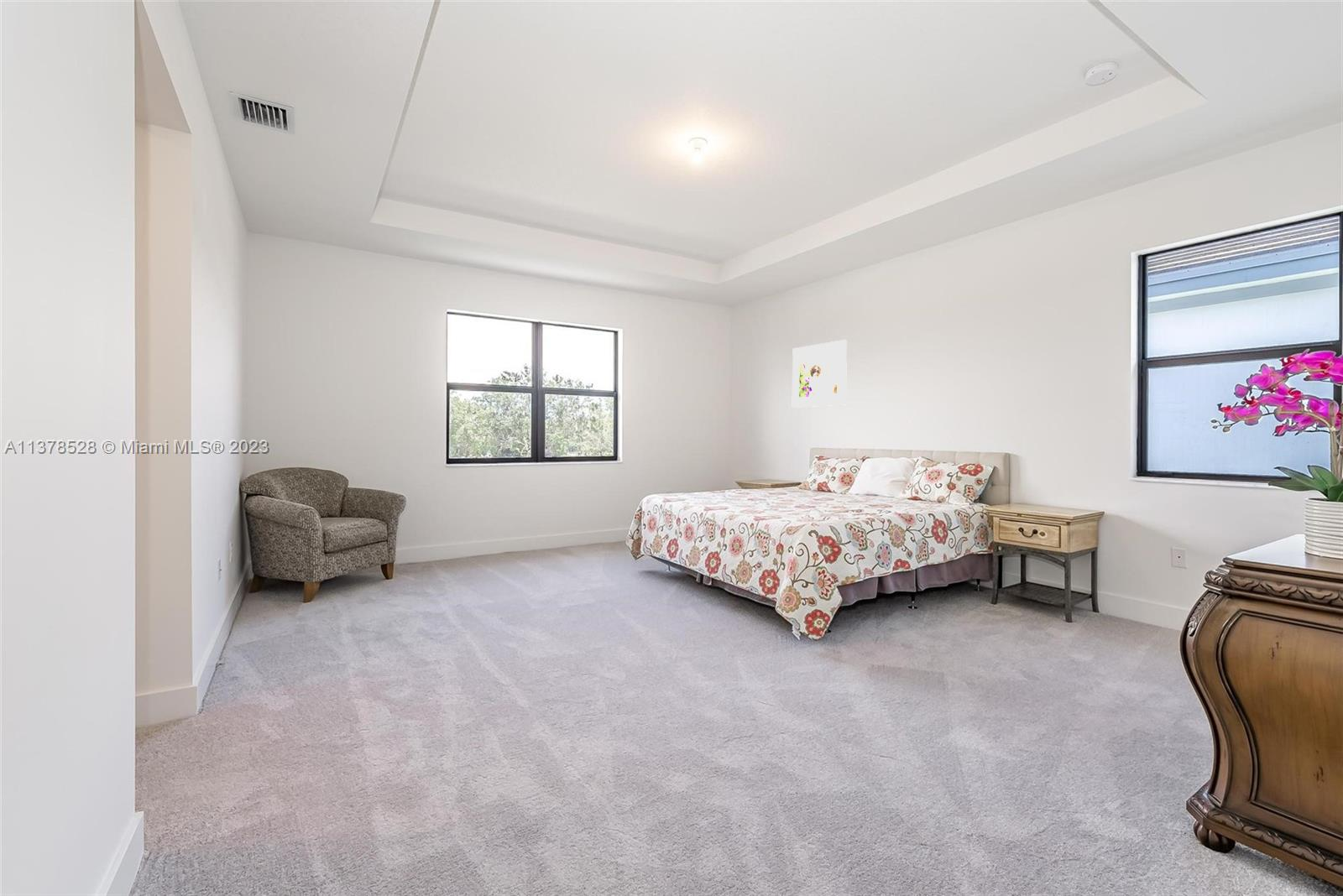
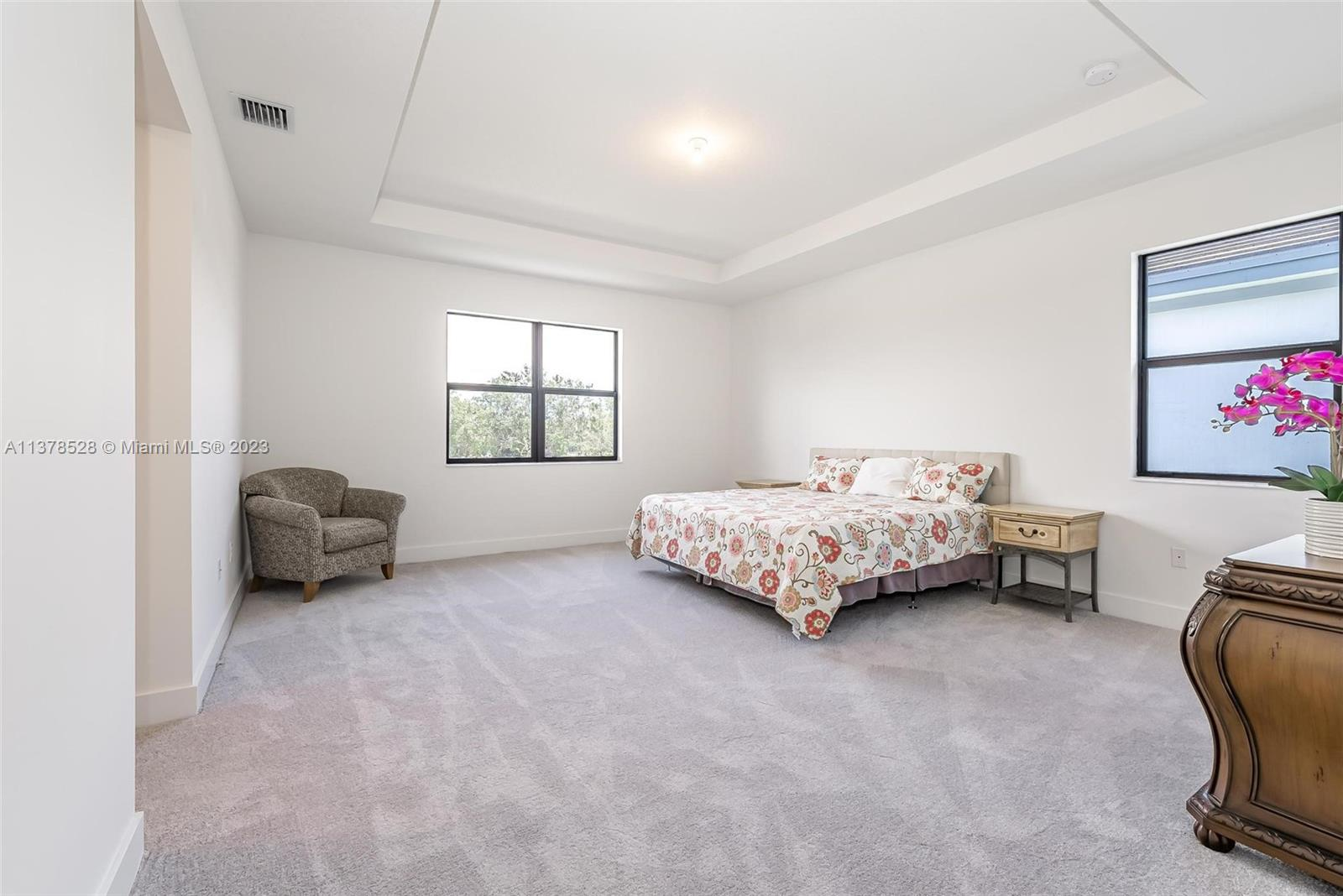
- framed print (818, 375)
